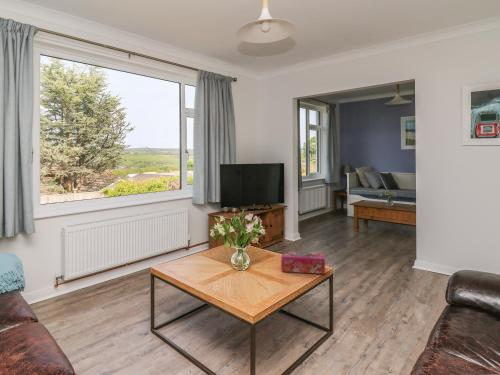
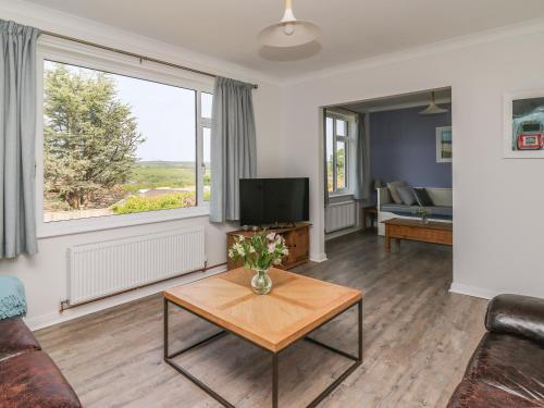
- tissue box (303, 262)
